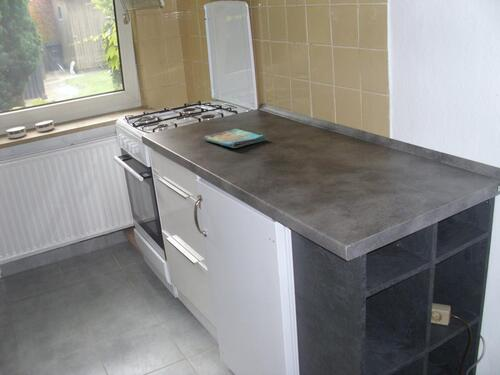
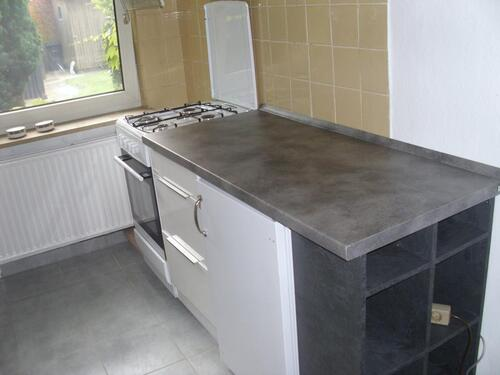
- dish towel (234, 137)
